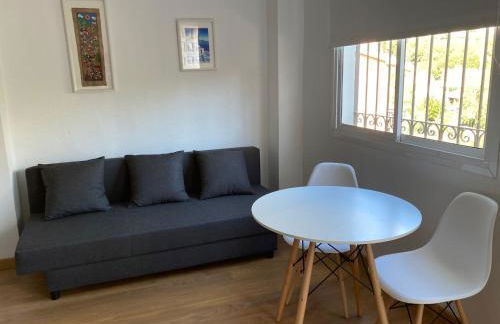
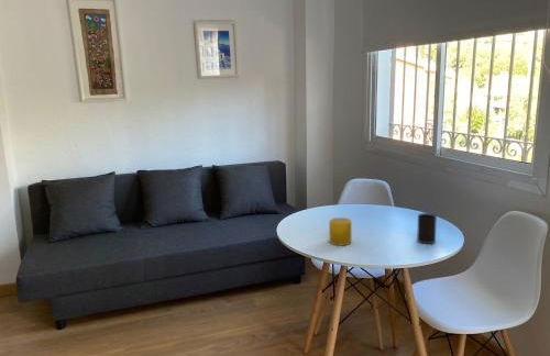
+ cup (340, 231)
+ cup (426, 227)
